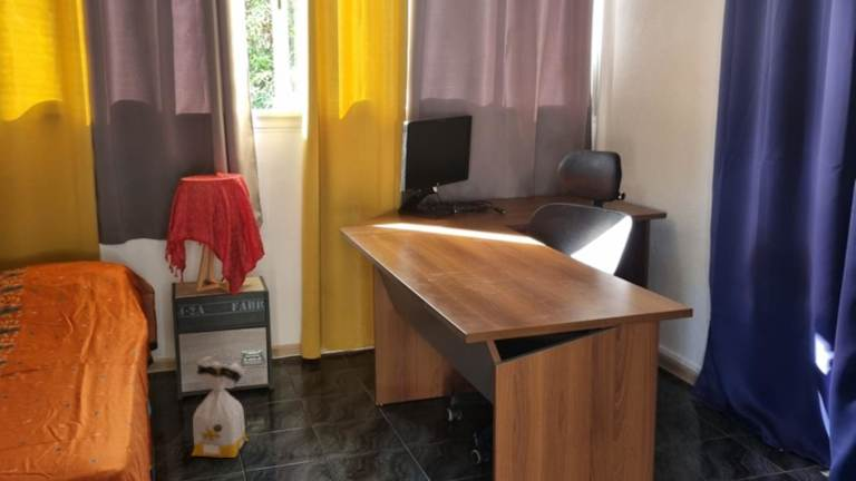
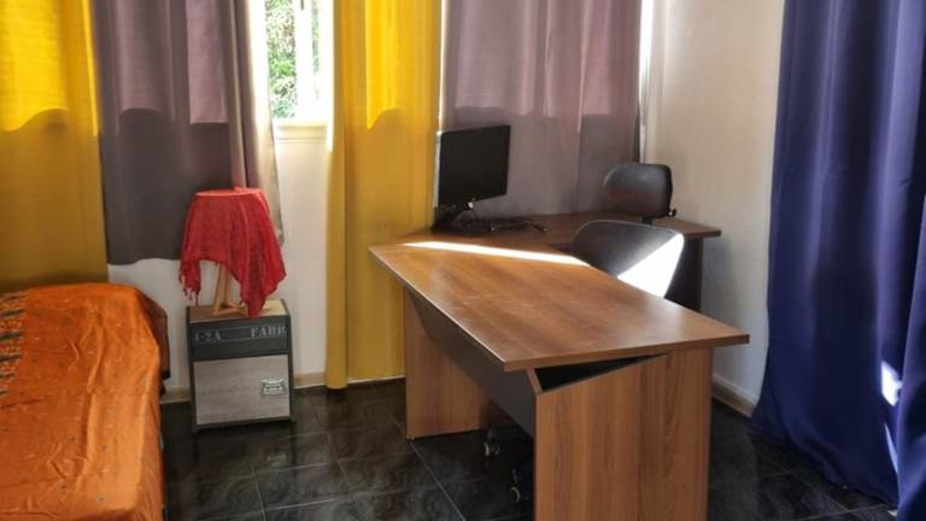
- bag (217, 403)
